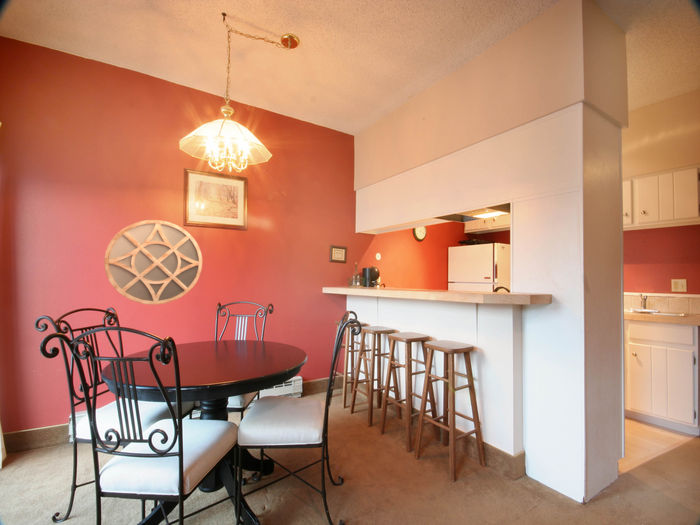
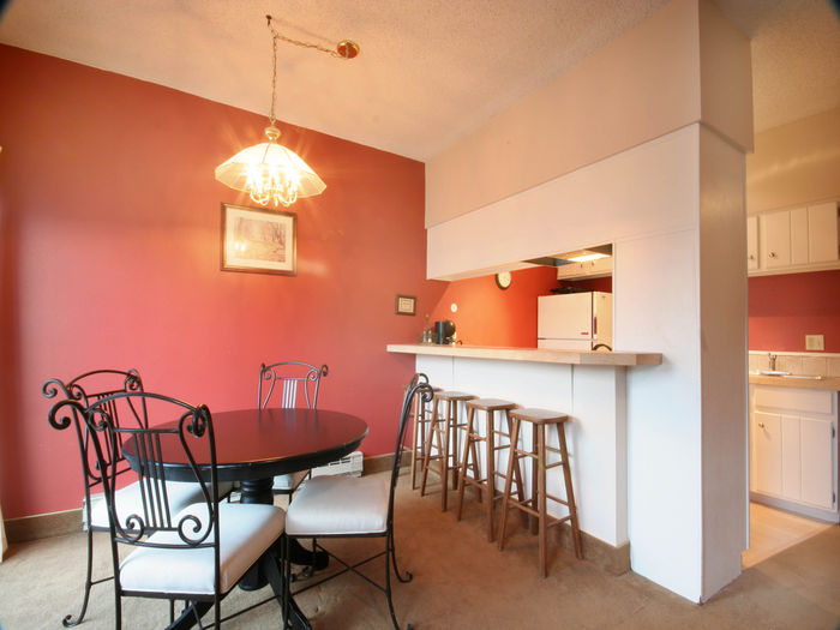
- home mirror (156, 262)
